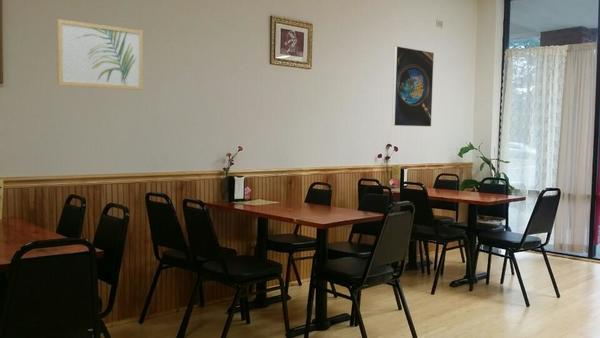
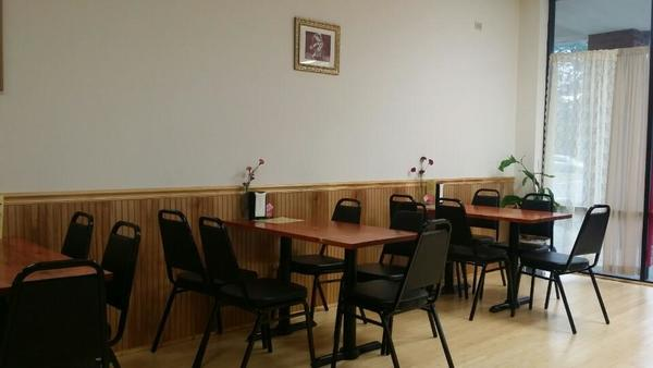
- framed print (413, 88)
- wall art (101, 56)
